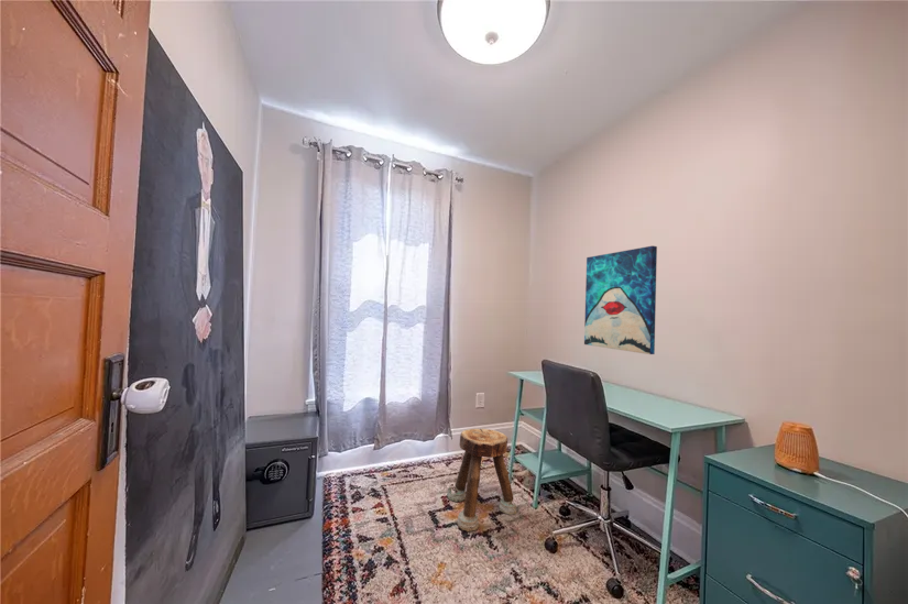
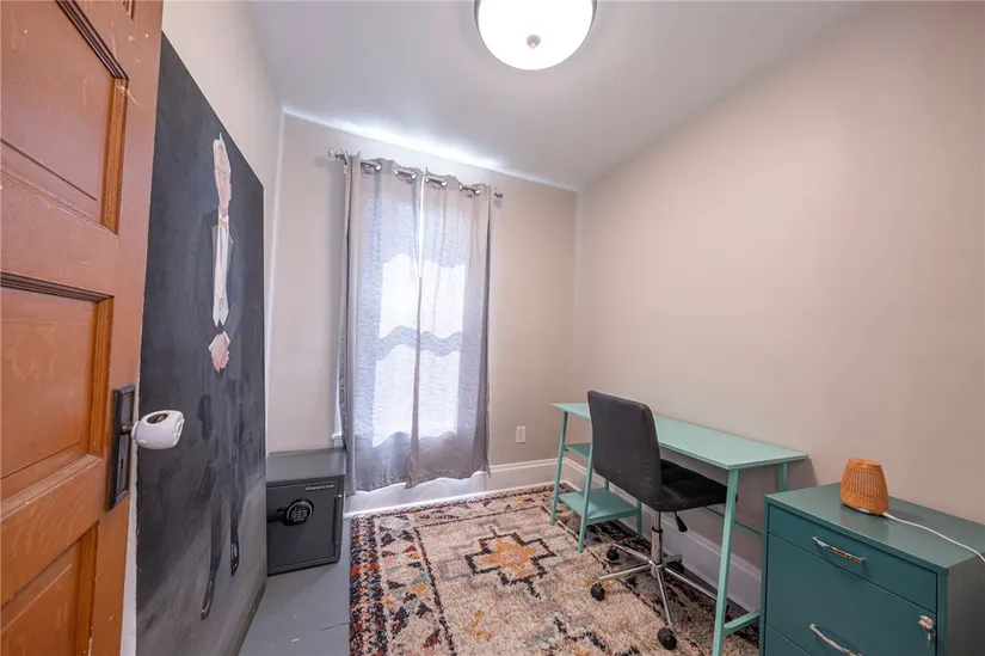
- wall art (616, 300)
- stool (480, 469)
